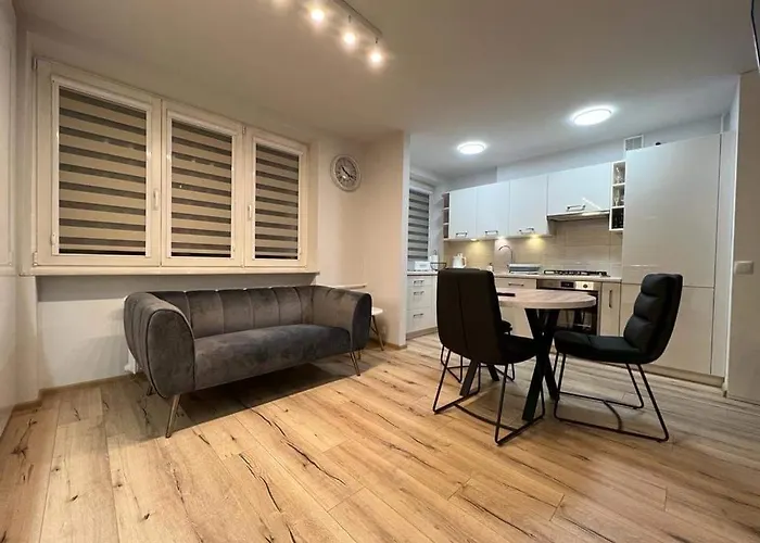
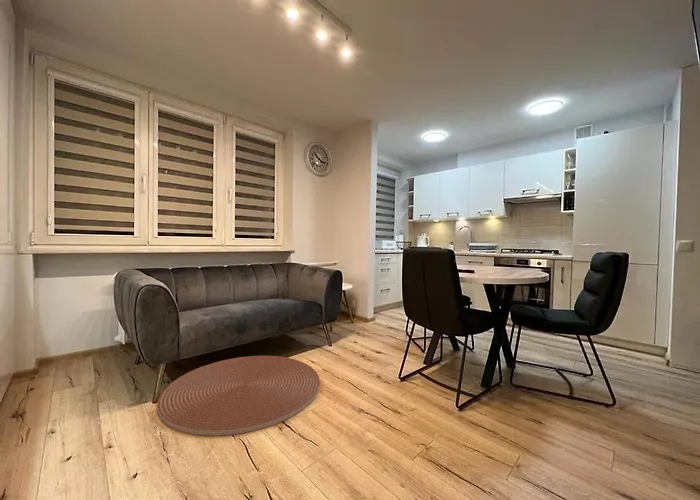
+ rug (245, 385)
